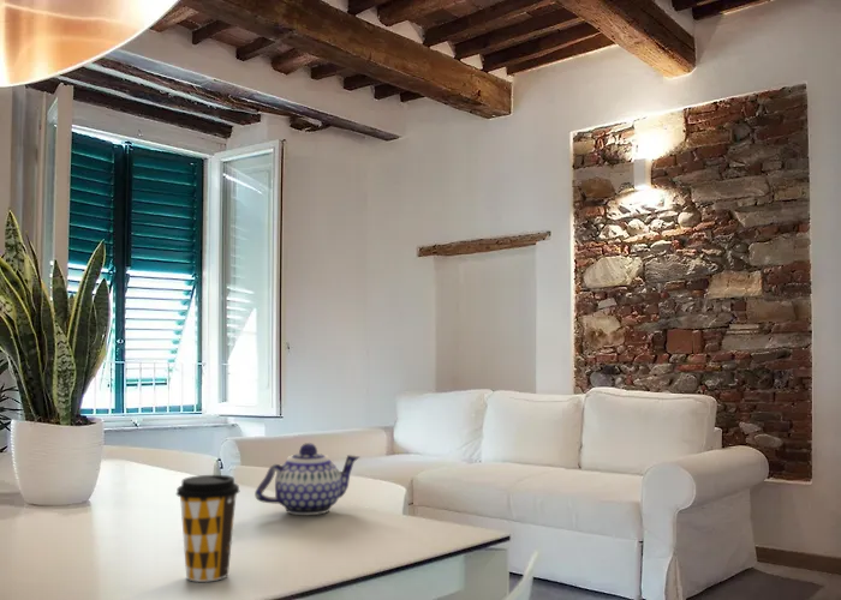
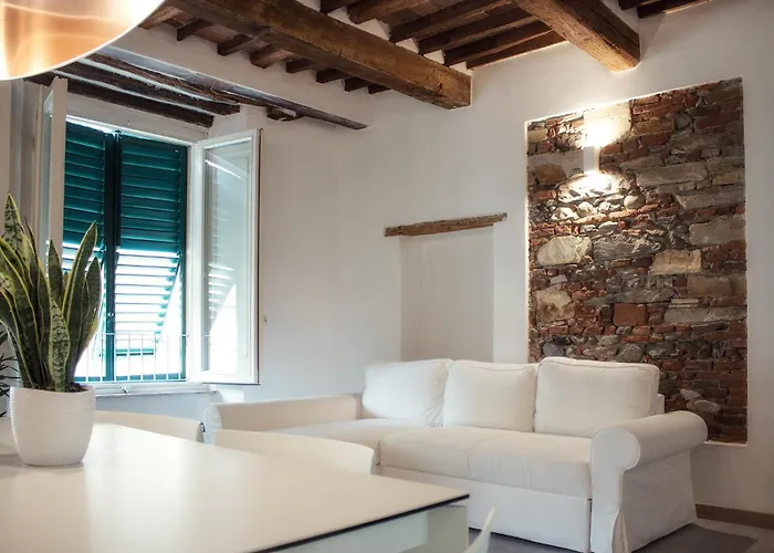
- teapot (309, 476)
- coffee cup (207, 527)
